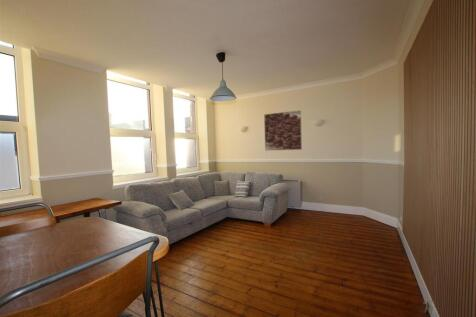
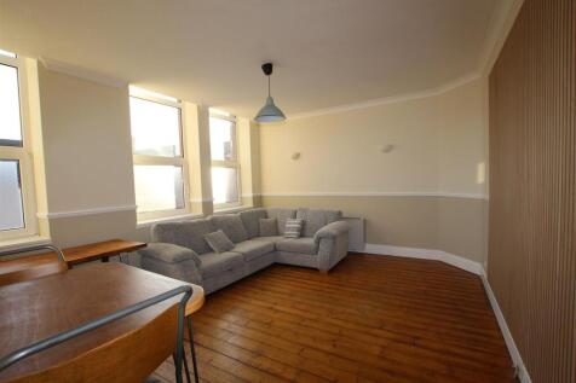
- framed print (282, 131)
